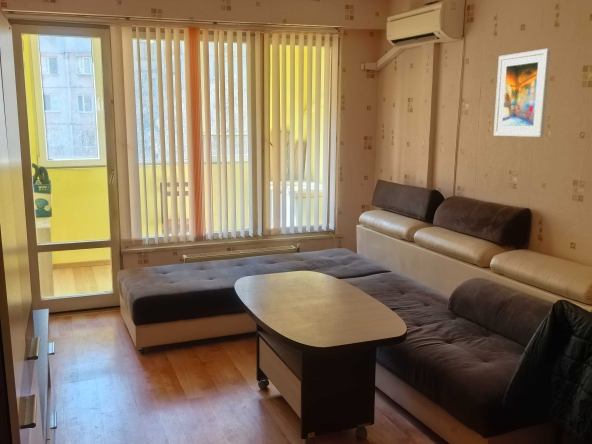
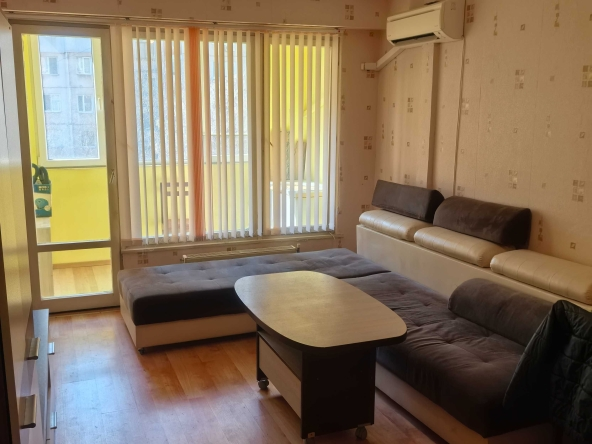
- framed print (520, 95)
